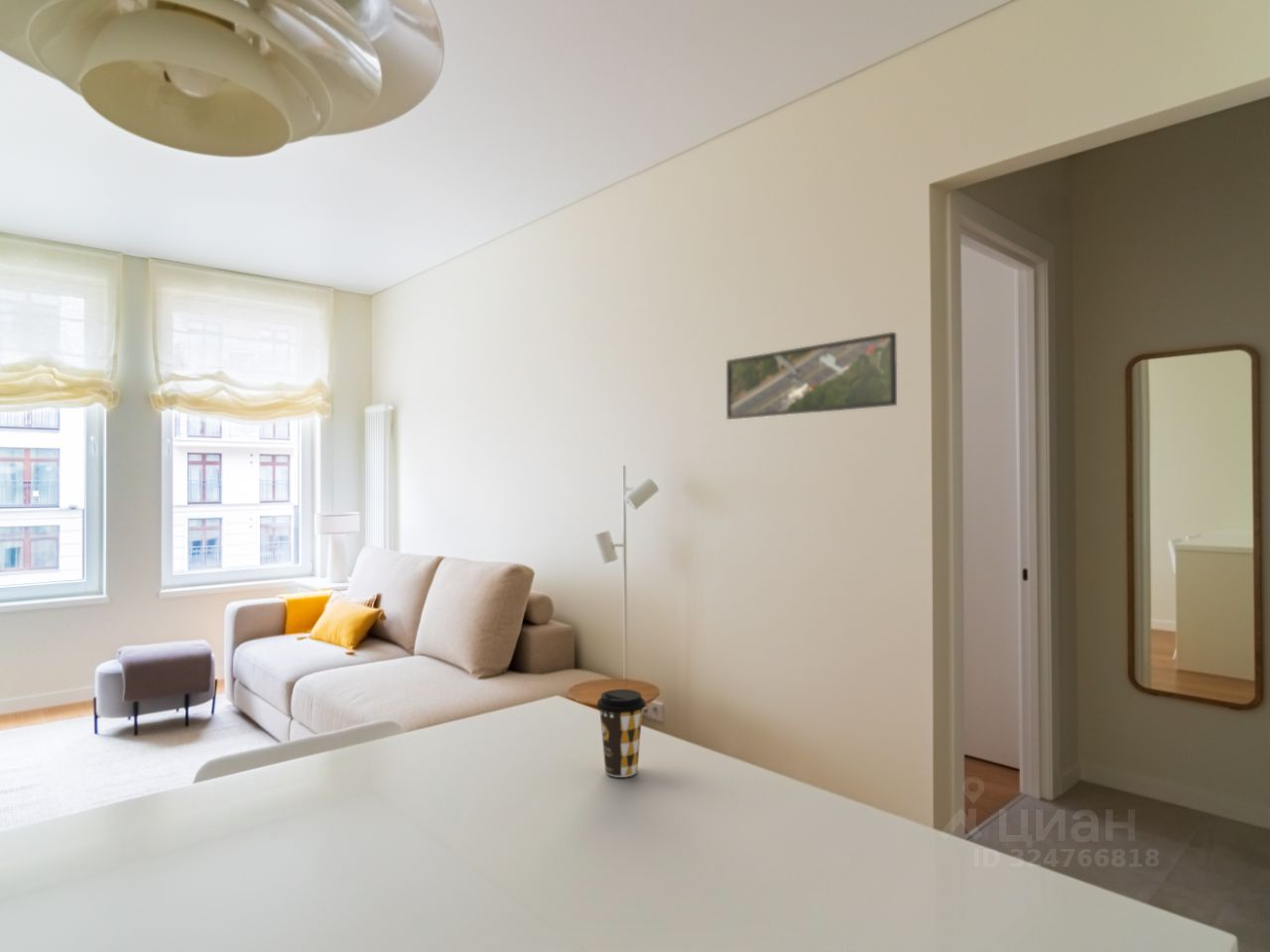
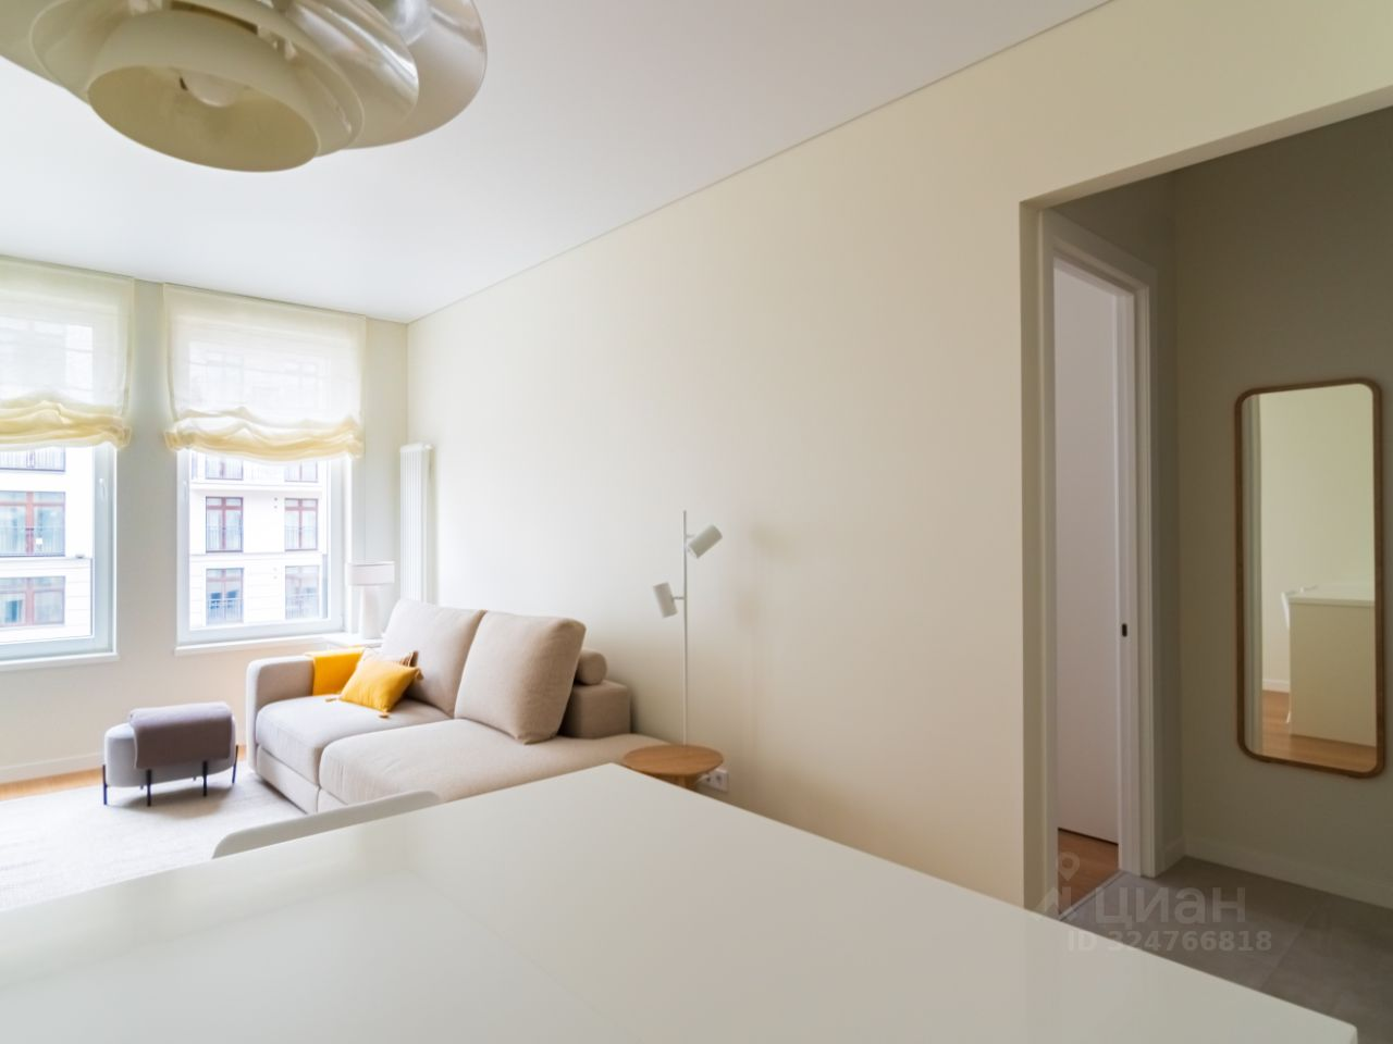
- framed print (803, 380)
- coffee cup (621, 733)
